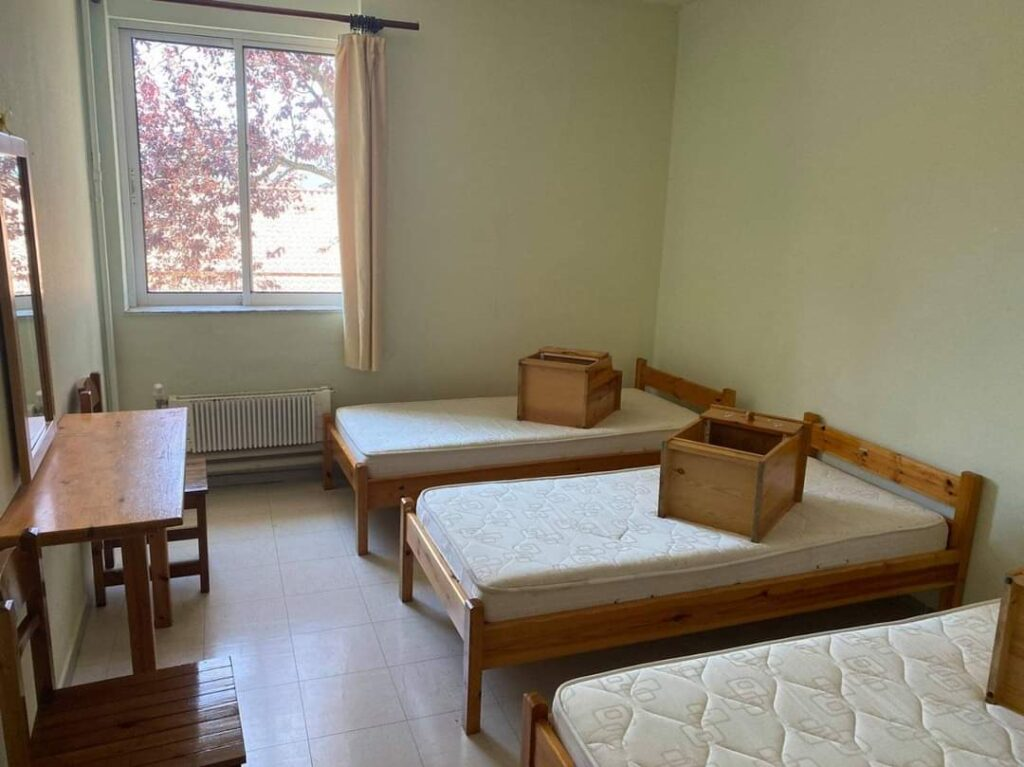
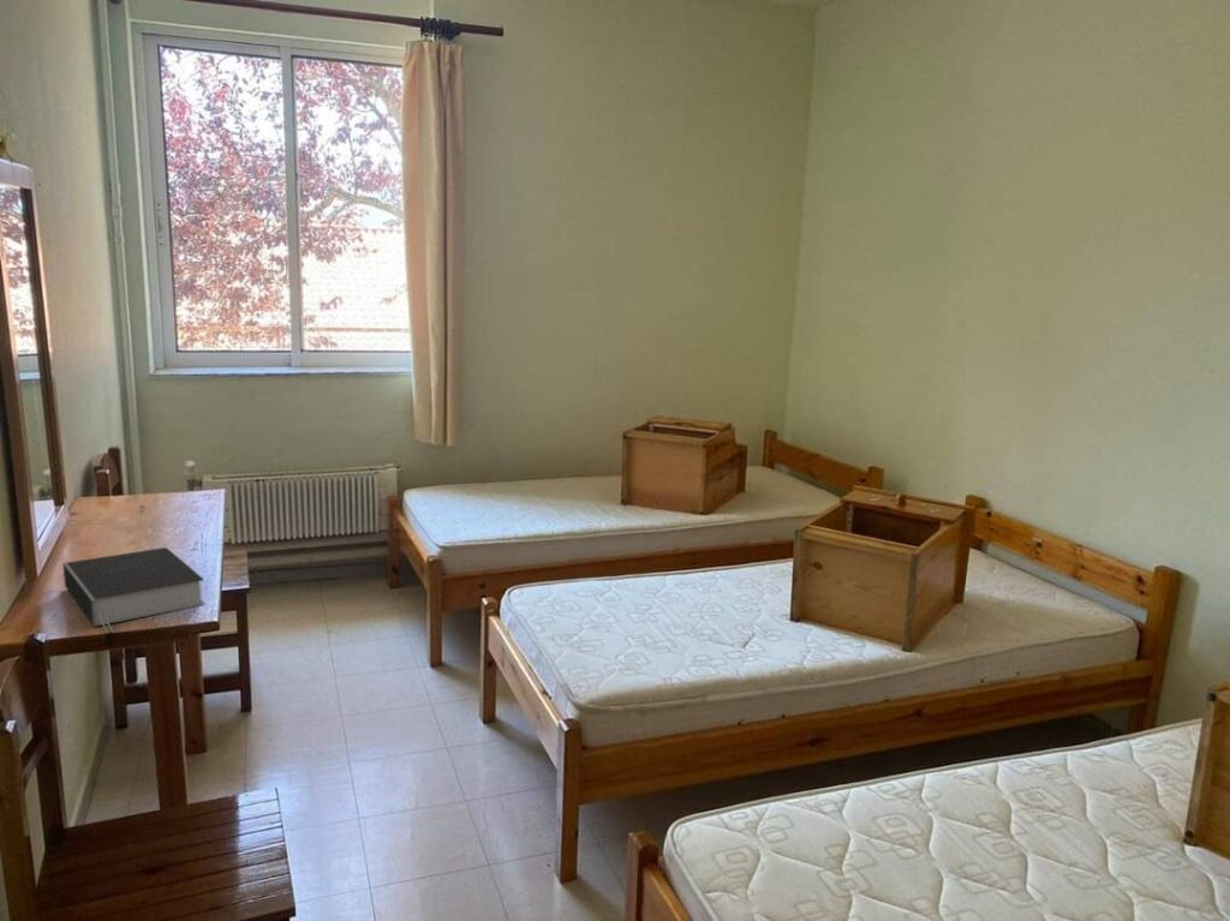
+ book (136, 586)
